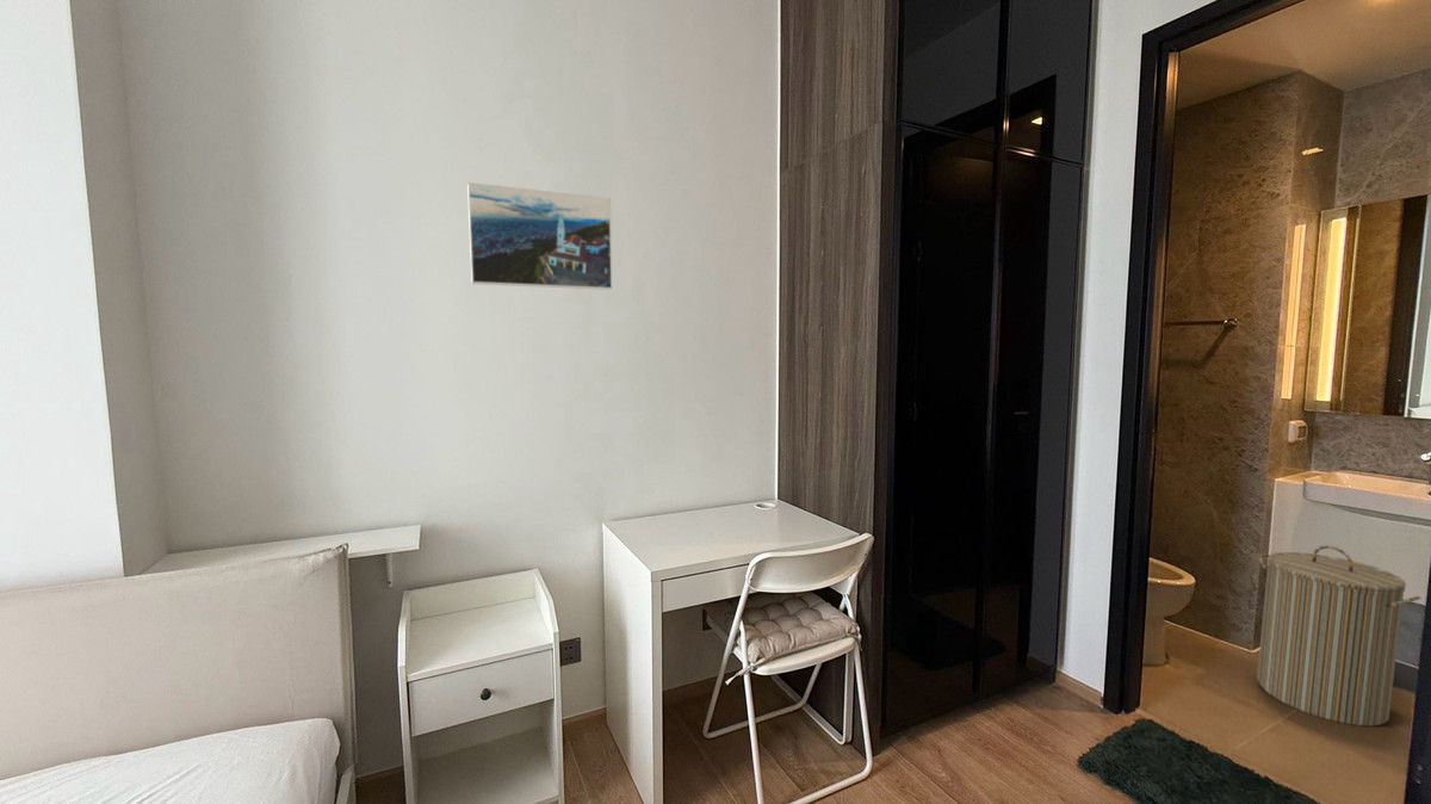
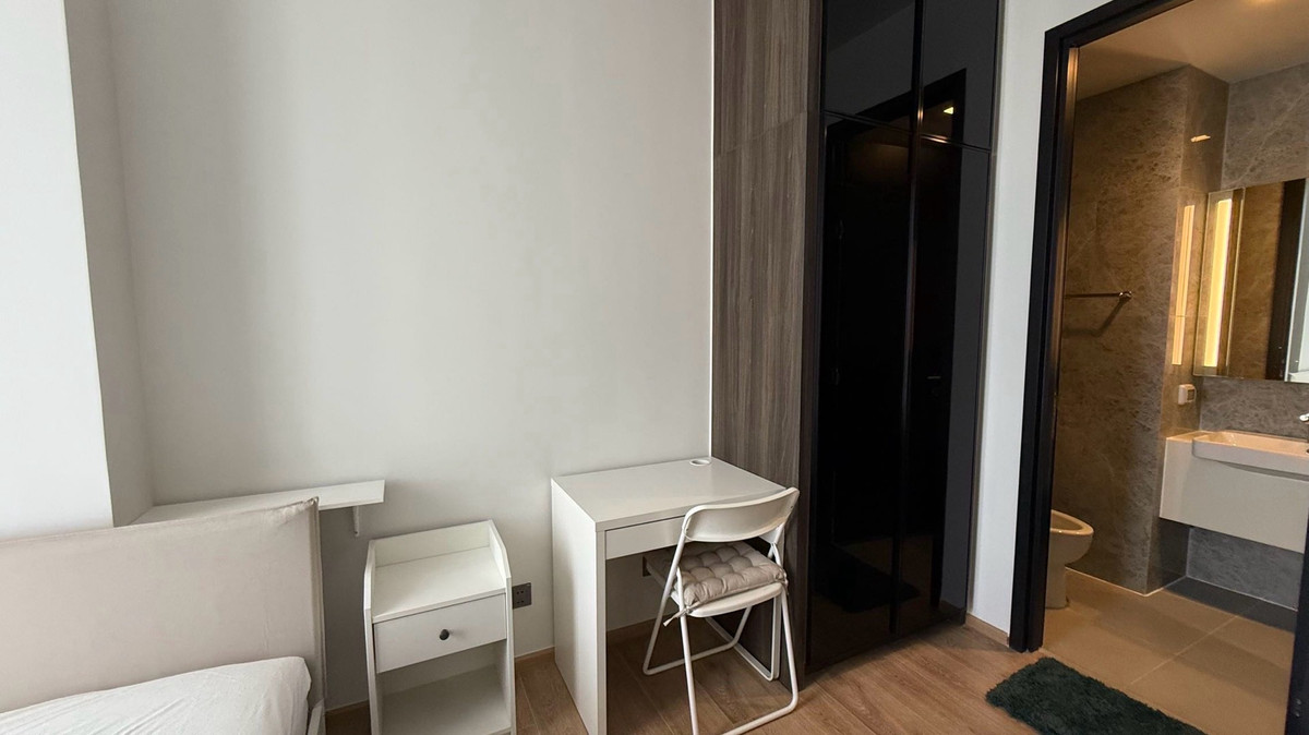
- laundry hamper (1327, 623)
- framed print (543, 239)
